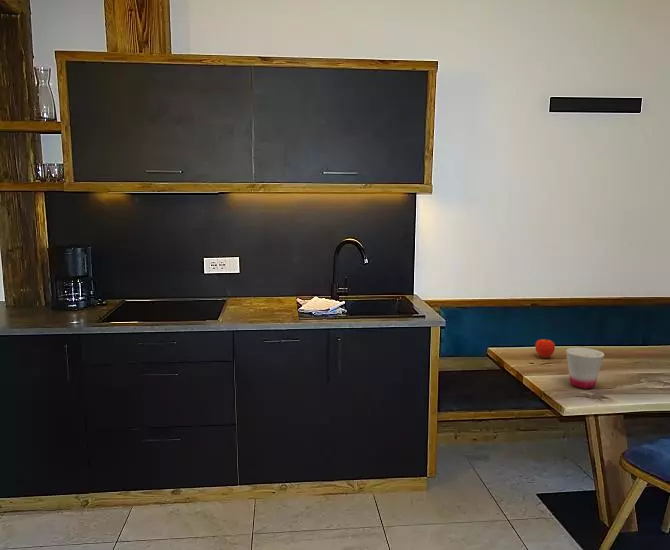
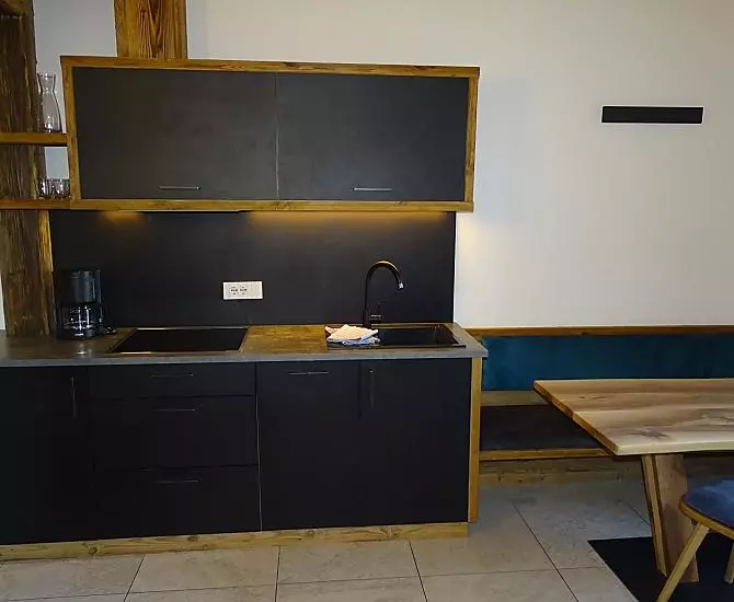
- fruit (545, 347)
- cup (583, 368)
